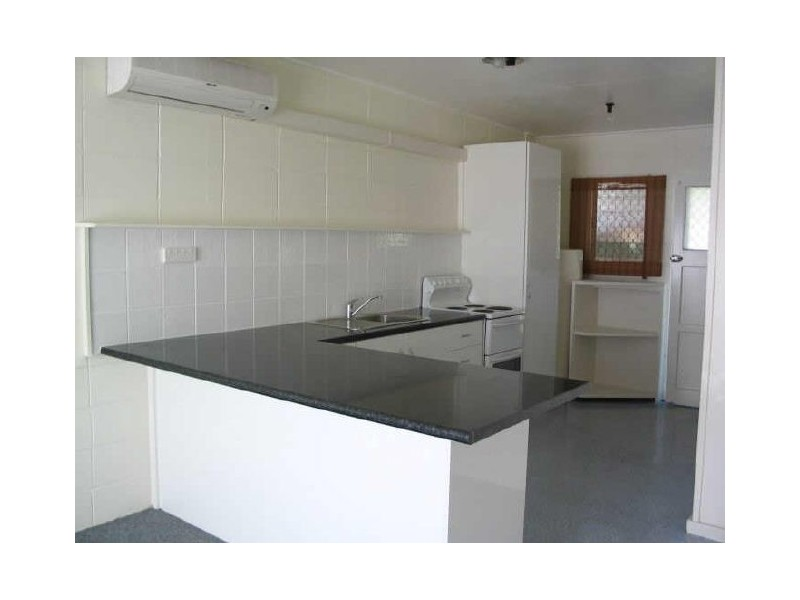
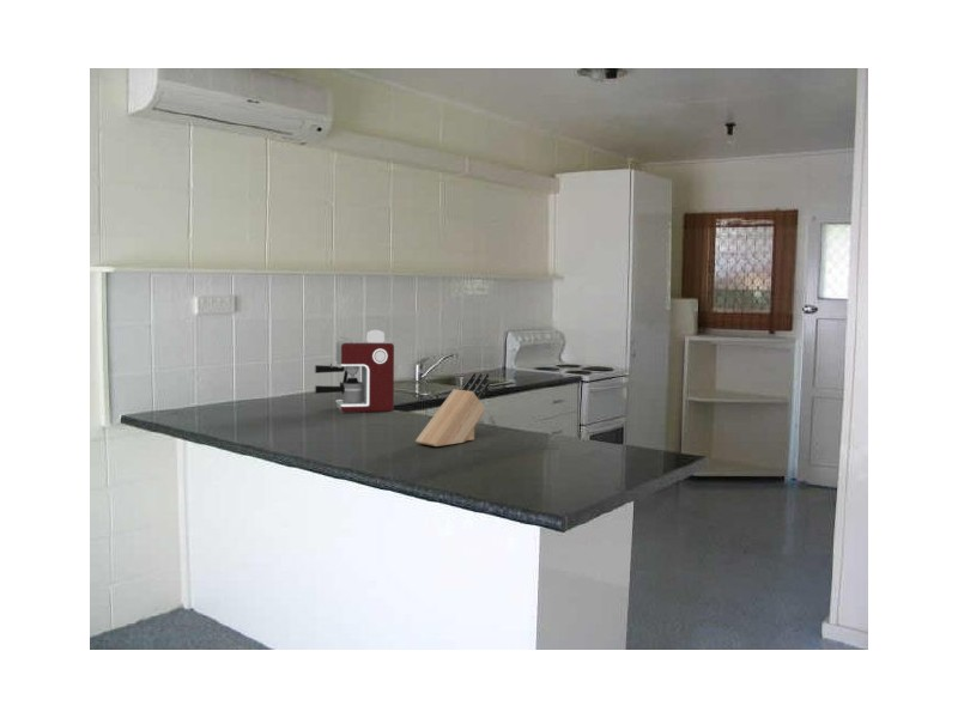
+ knife block (455, 407)
+ coffee maker (352, 370)
